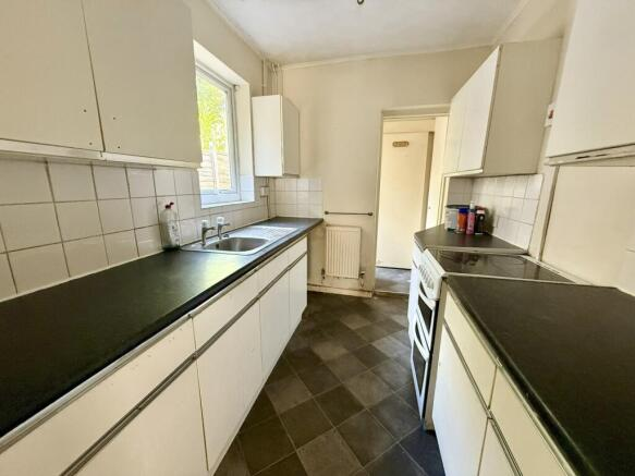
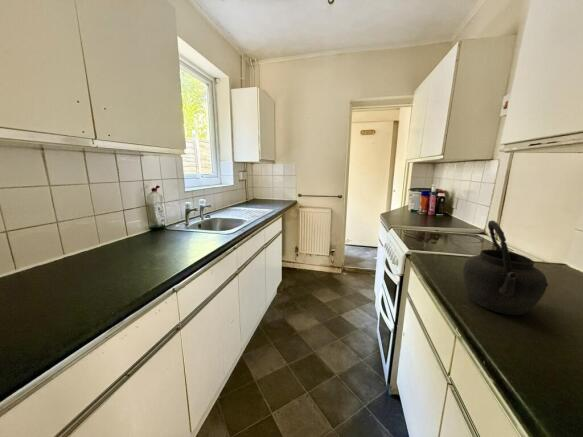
+ kettle (501, 266)
